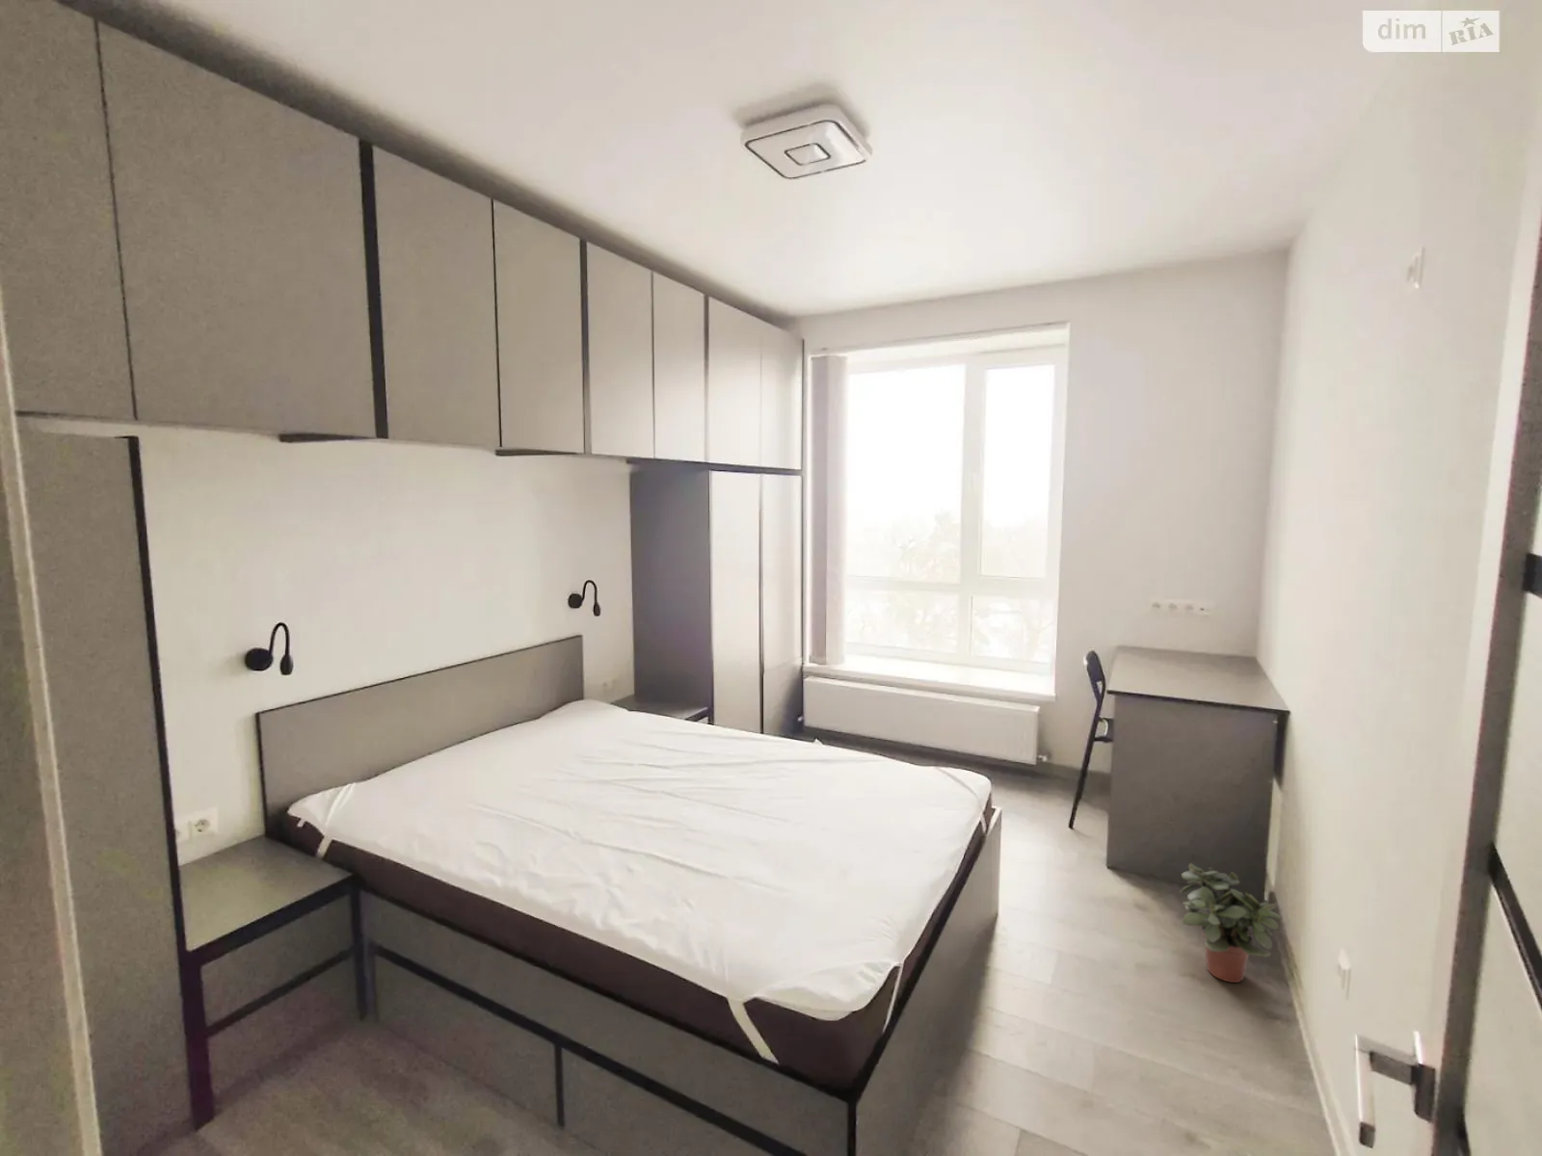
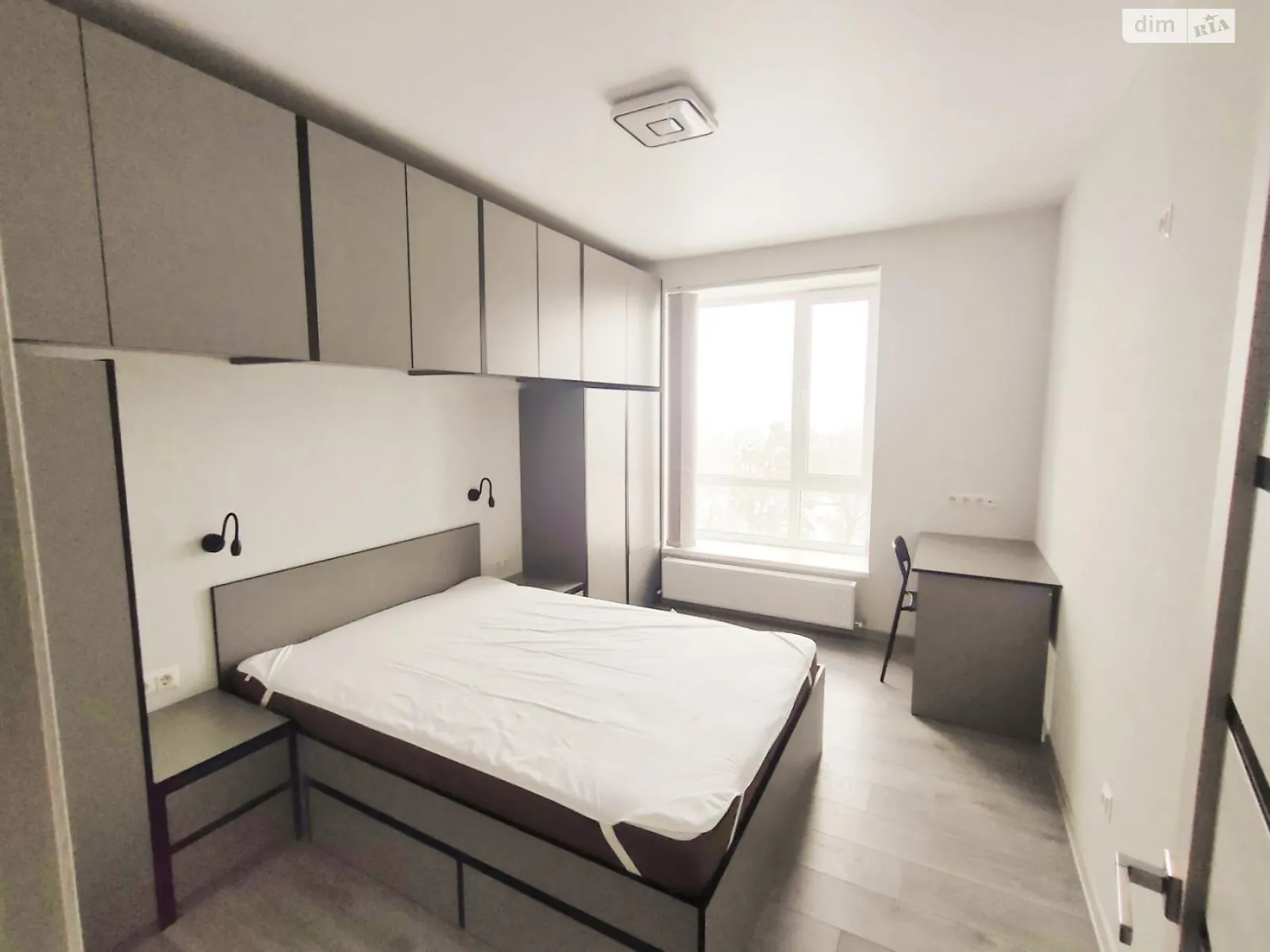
- potted plant (1228, 925)
